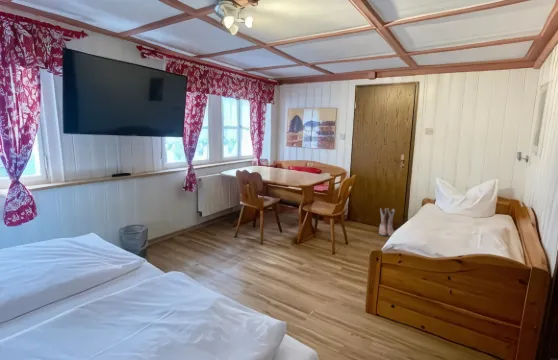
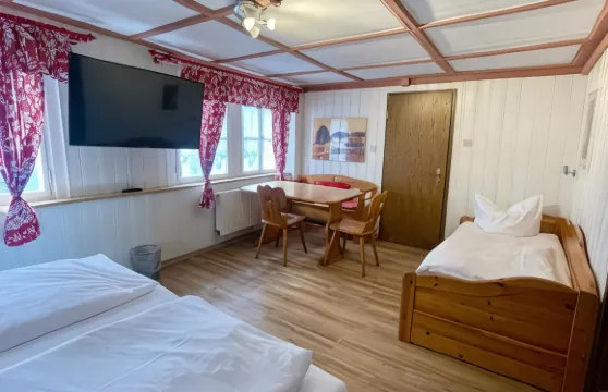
- boots (387, 221)
